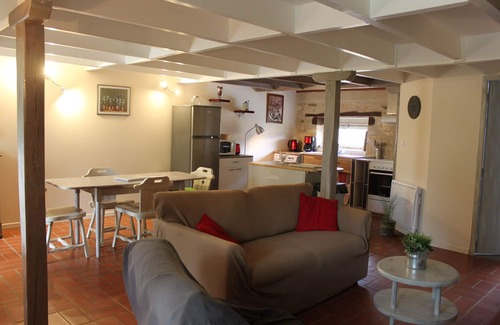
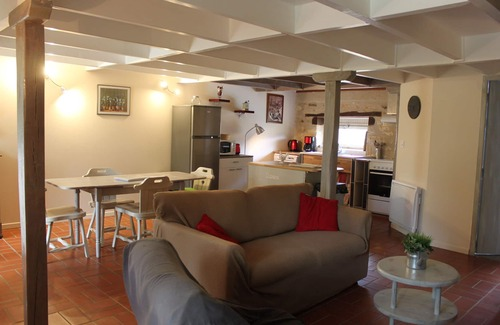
- potted plant (388, 213)
